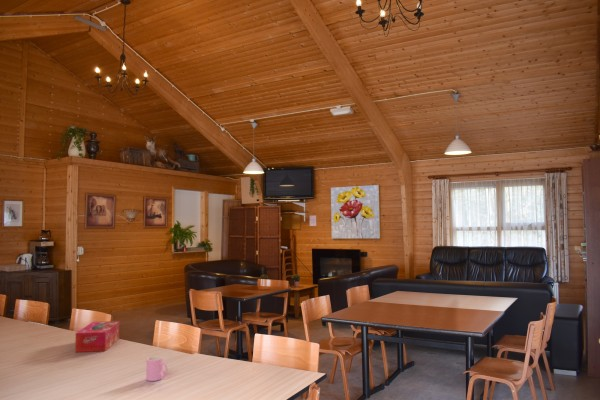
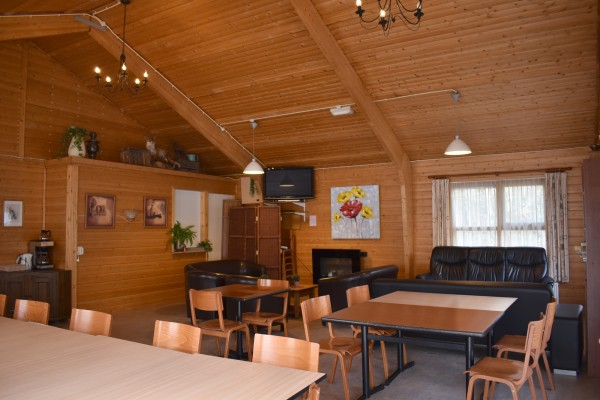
- cup (157, 368)
- tissue box (98, 335)
